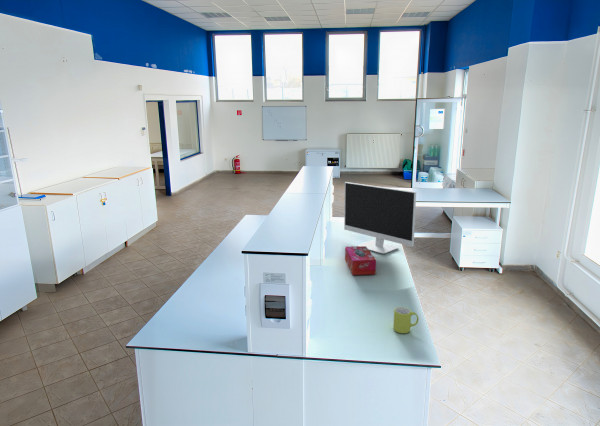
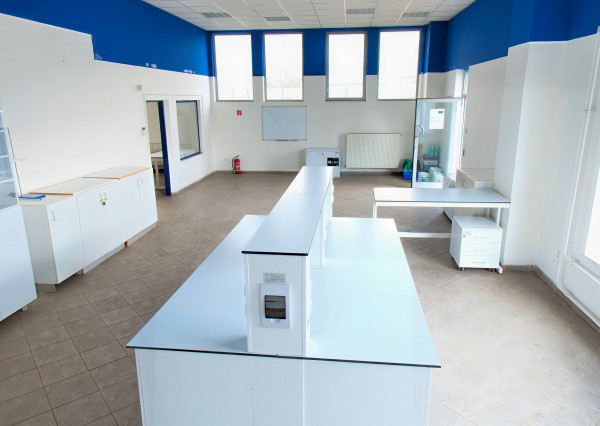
- tissue box (359, 259)
- mug (406, 320)
- computer monitor (378, 217)
